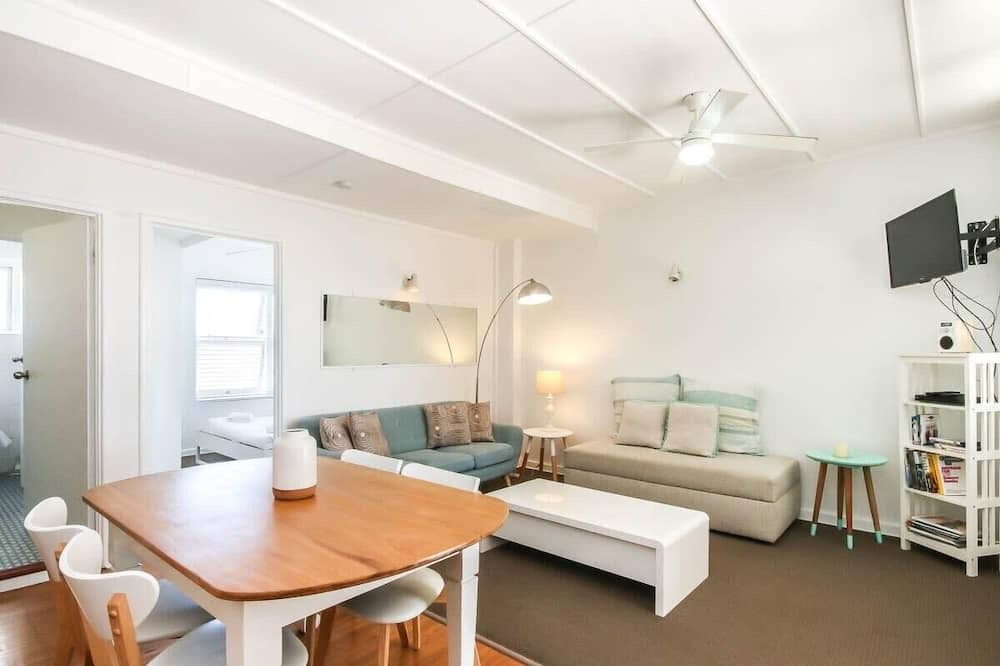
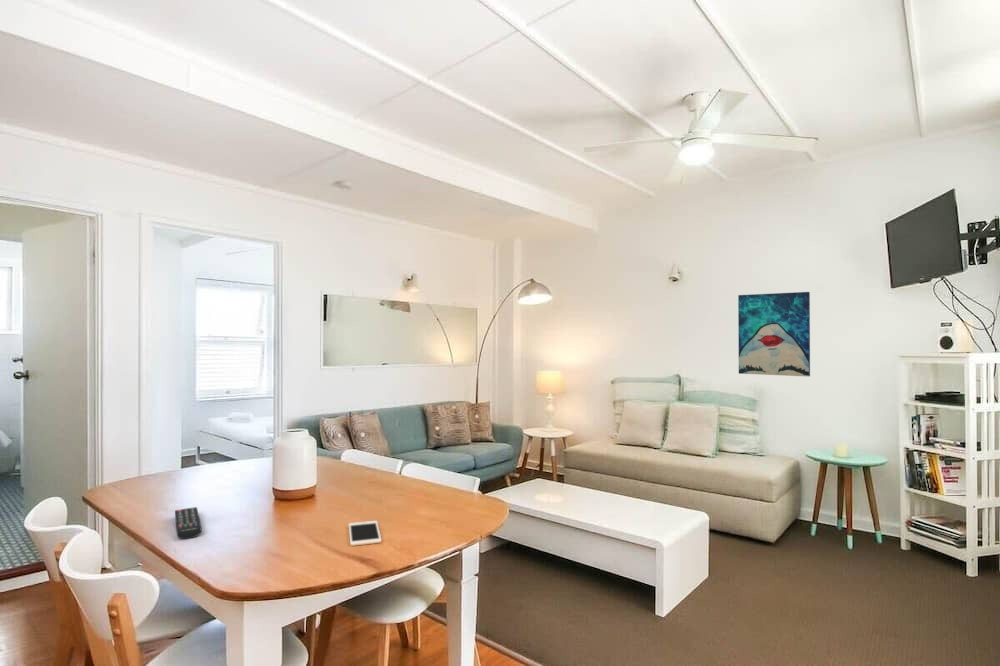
+ wall art (772, 334)
+ remote control (187, 521)
+ cell phone (364, 532)
